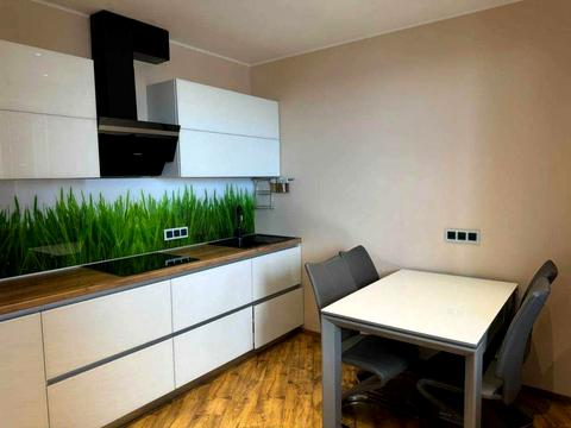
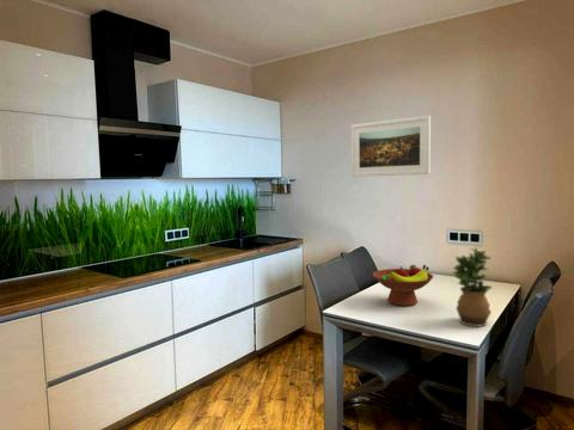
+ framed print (387, 148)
+ fruit bowl (402, 283)
+ potted plant (468, 284)
